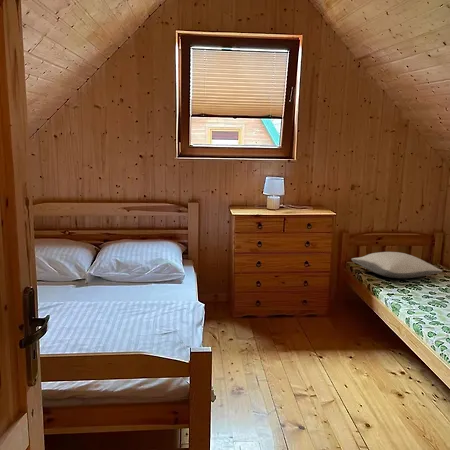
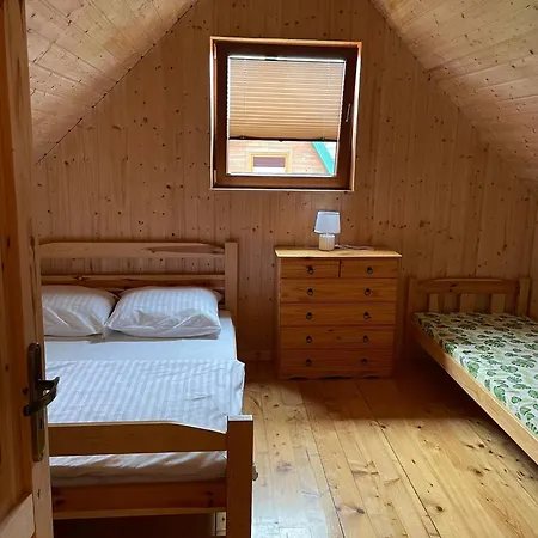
- pillow (395, 264)
